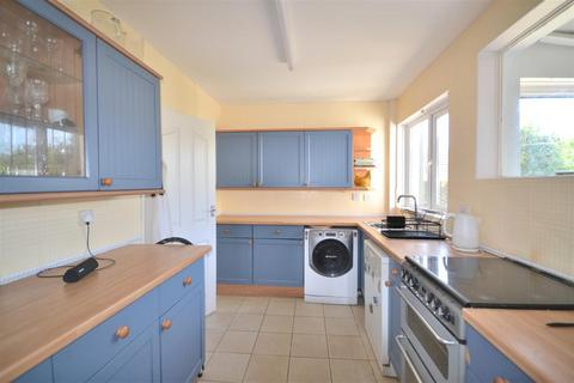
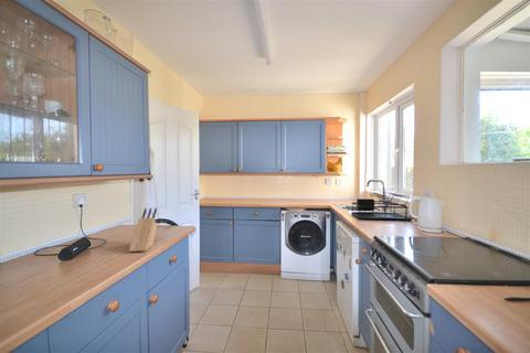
+ knife block (145, 227)
